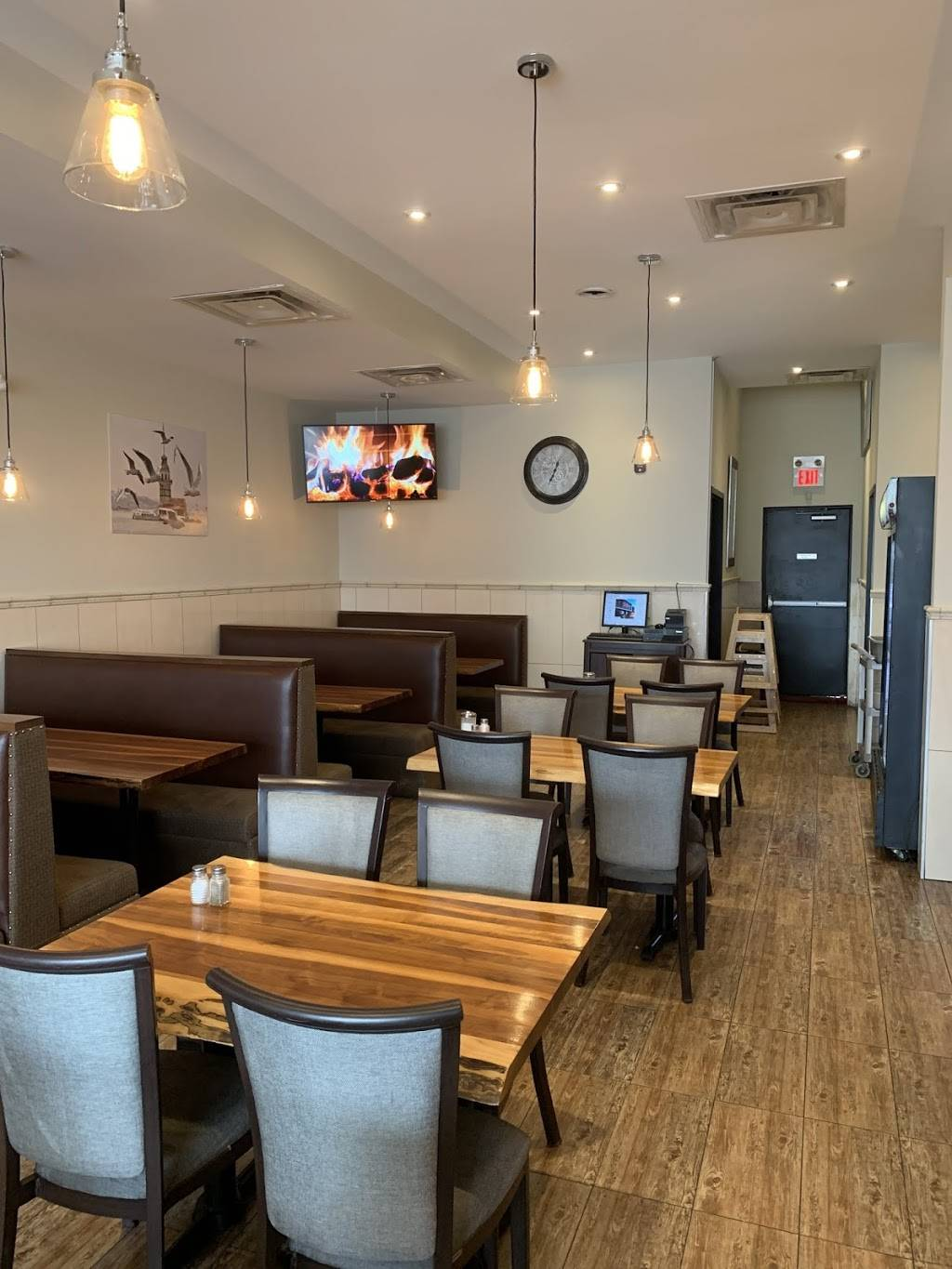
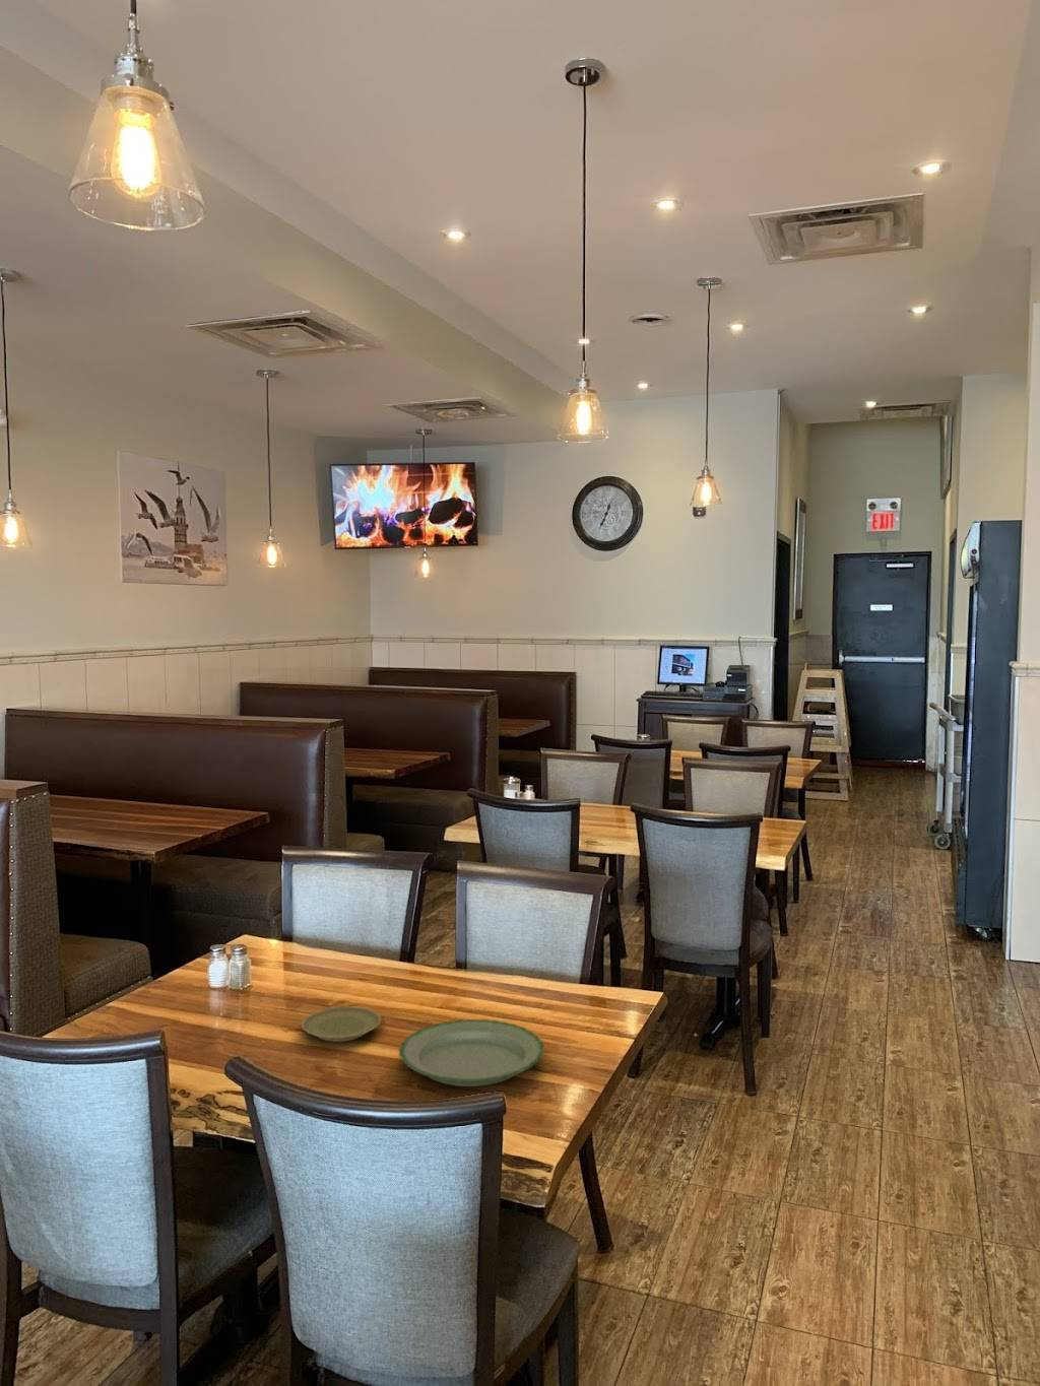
+ plate (341, 1026)
+ plate (471, 1055)
